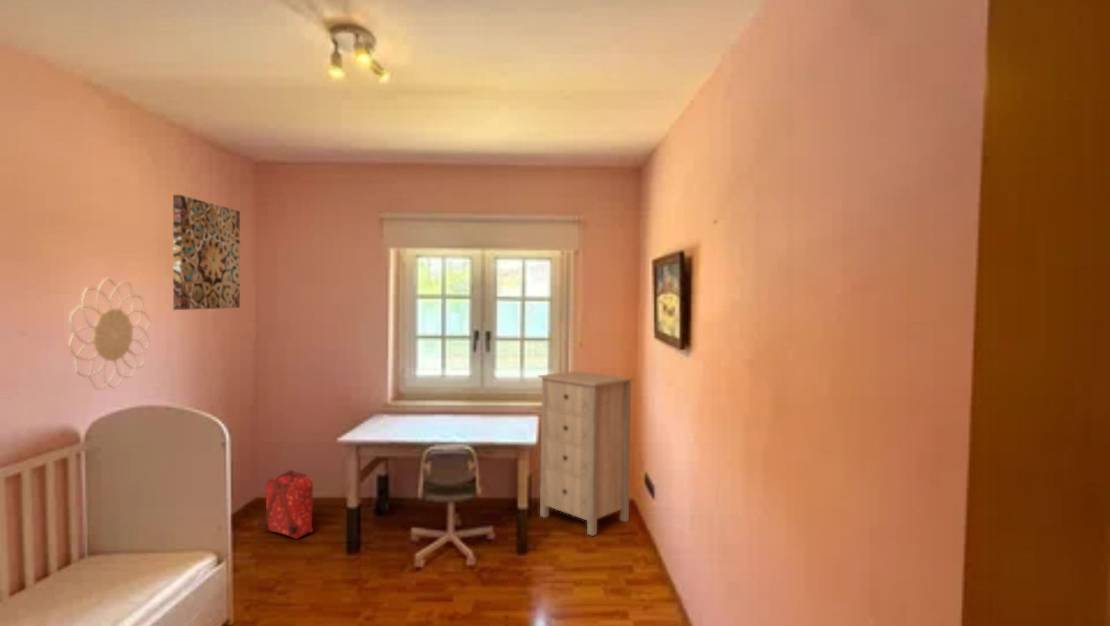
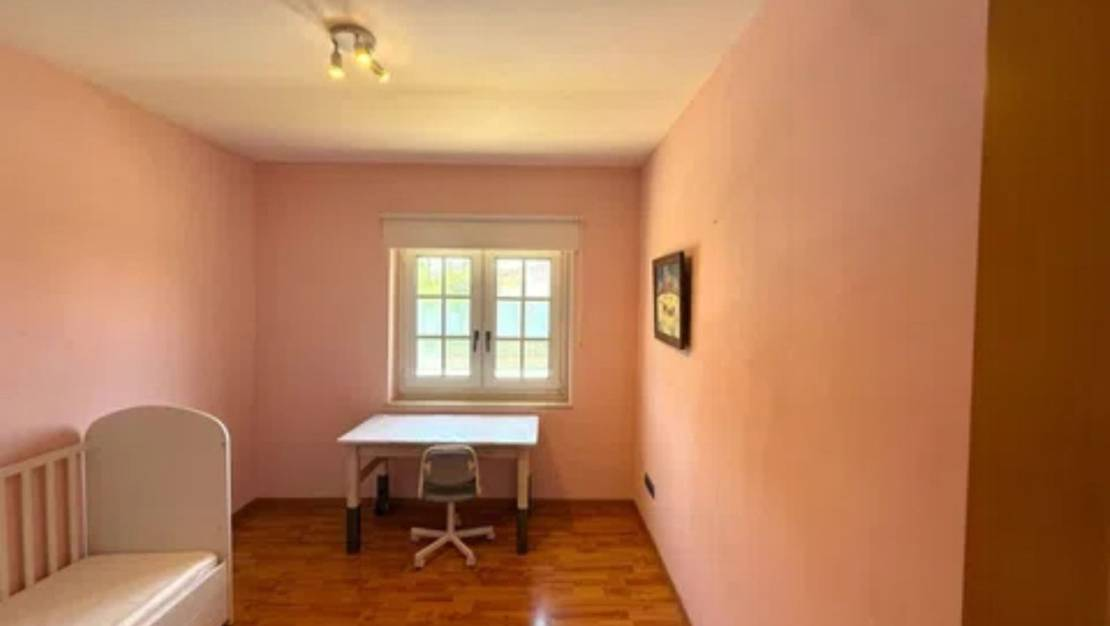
- wall art (209, 256)
- backpack (287, 502)
- storage cabinet (584, 448)
- decorative wall piece (112, 333)
